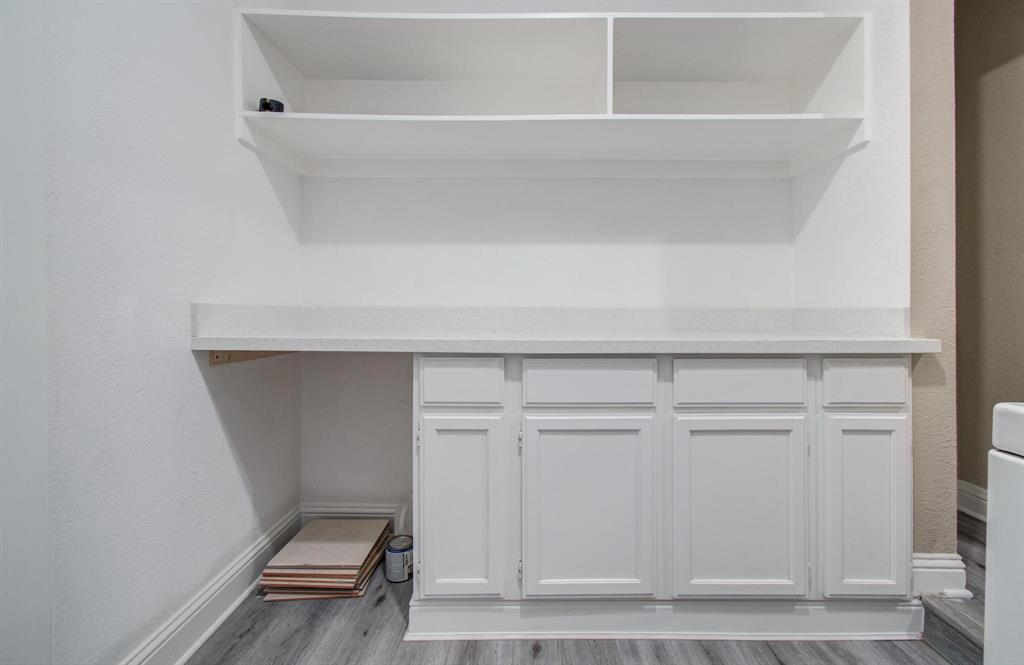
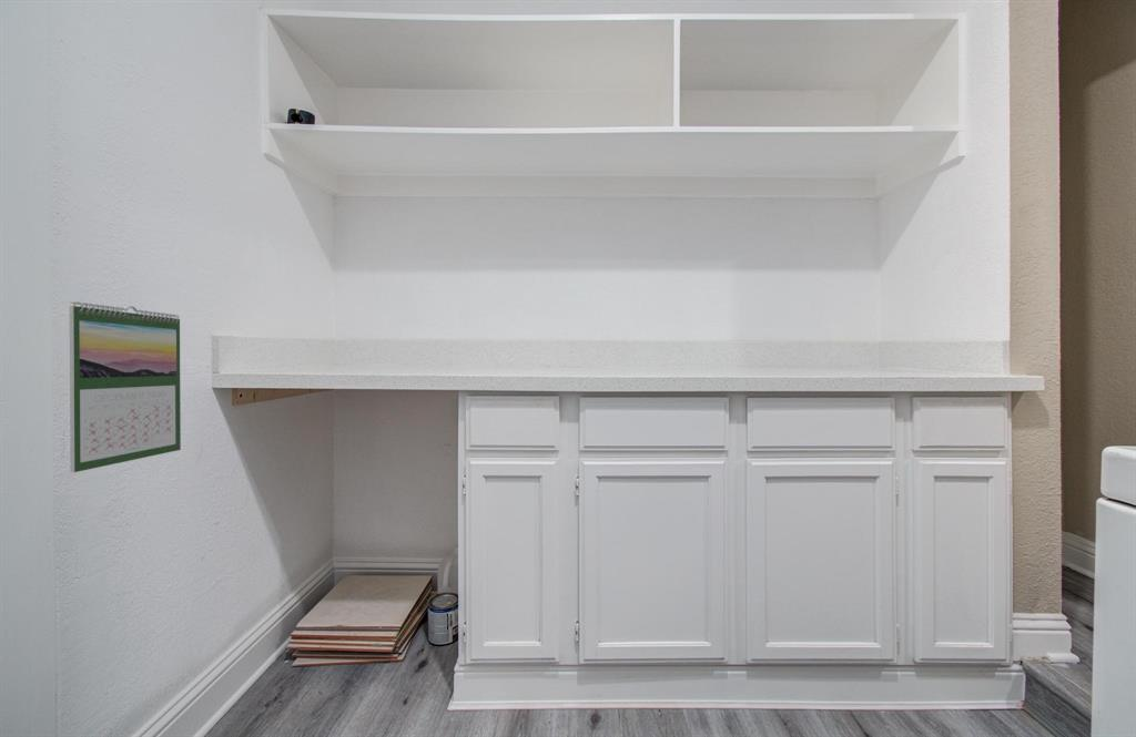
+ calendar (131, 382)
